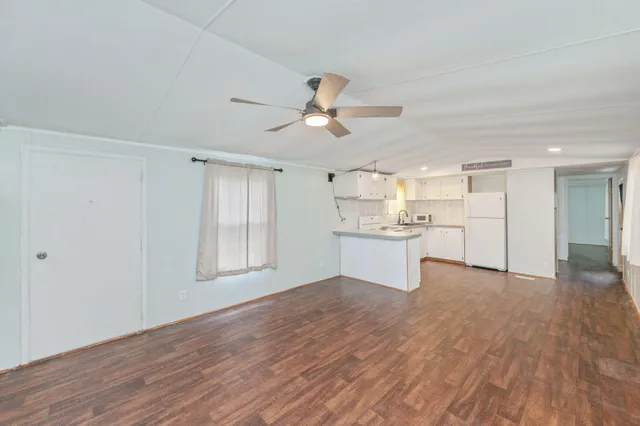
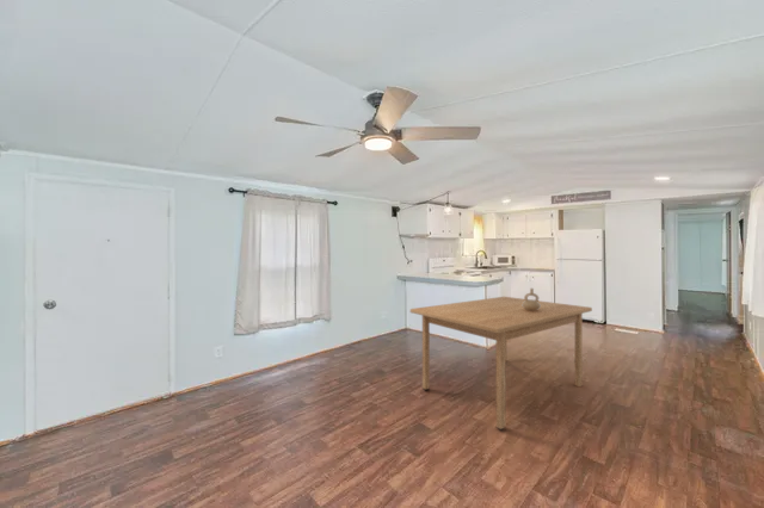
+ table (501, 347)
+ ceramic jug (530, 299)
